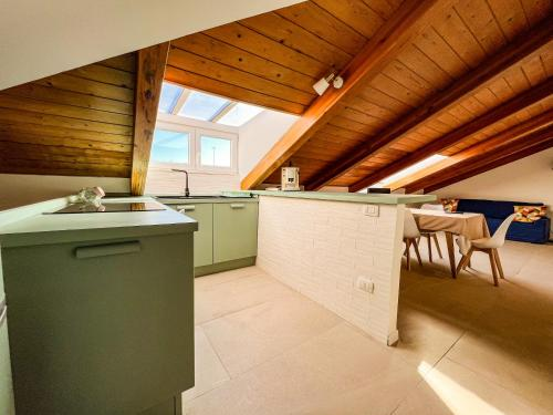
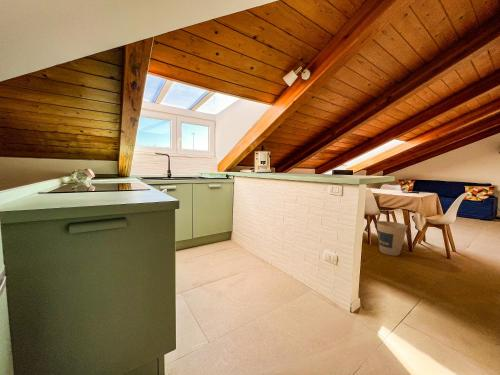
+ trash can (390, 238)
